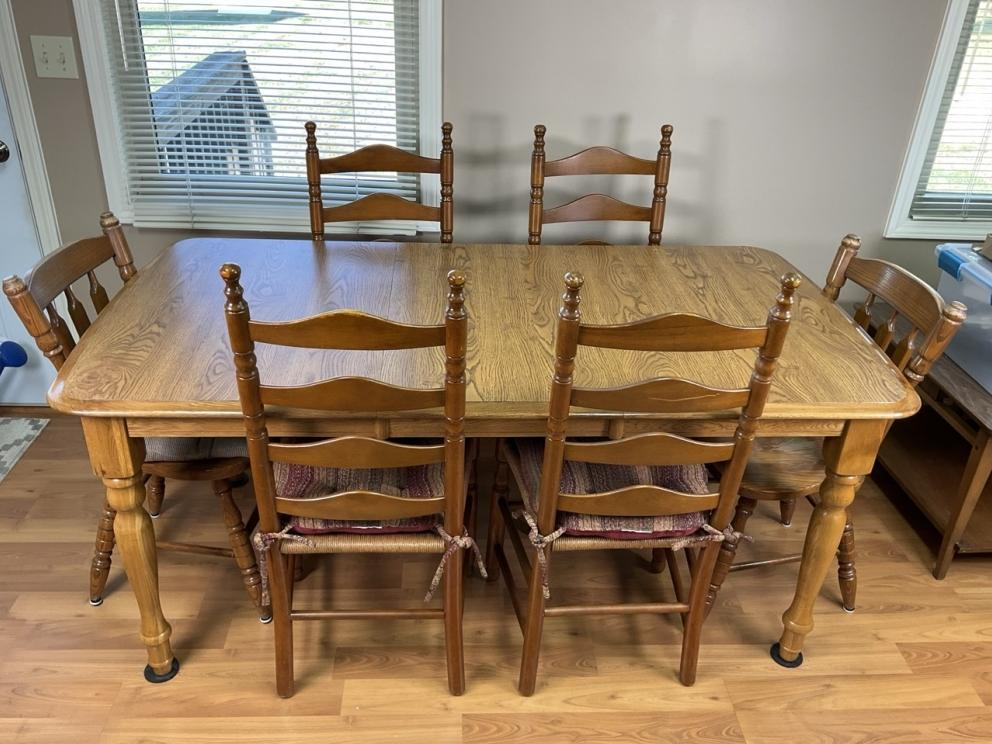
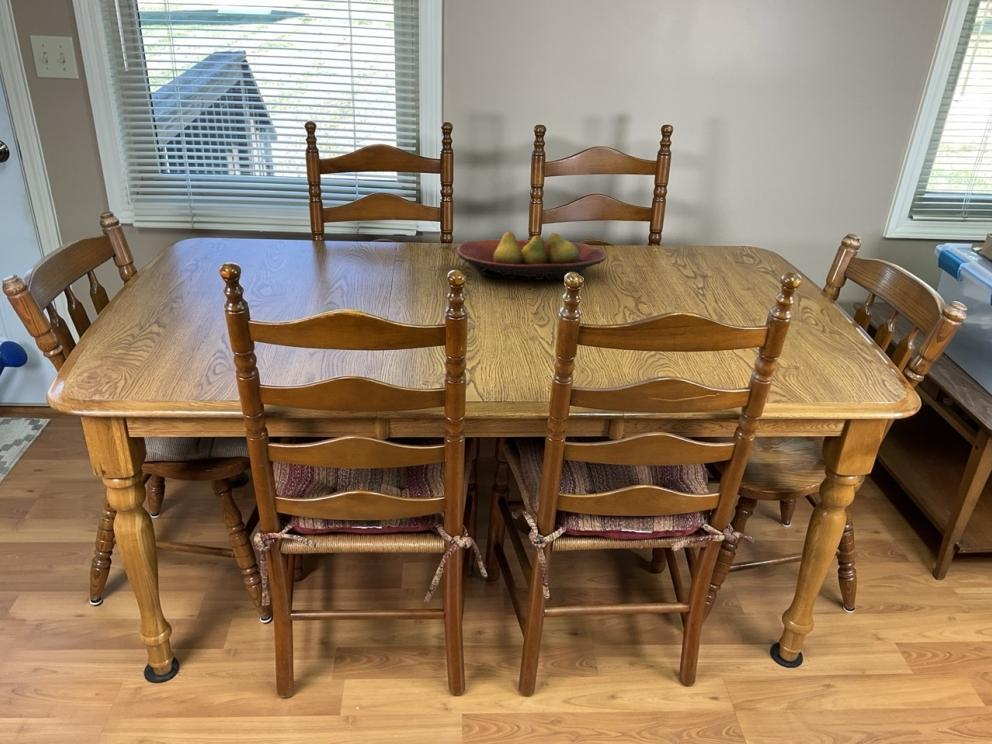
+ fruit bowl (530, 253)
